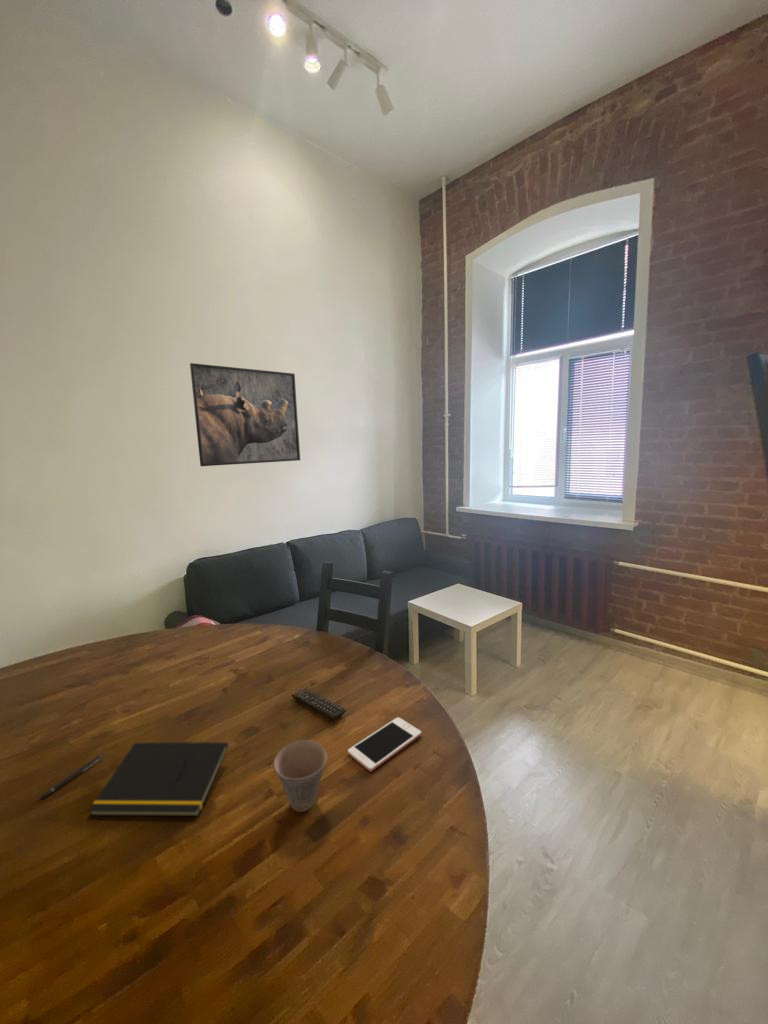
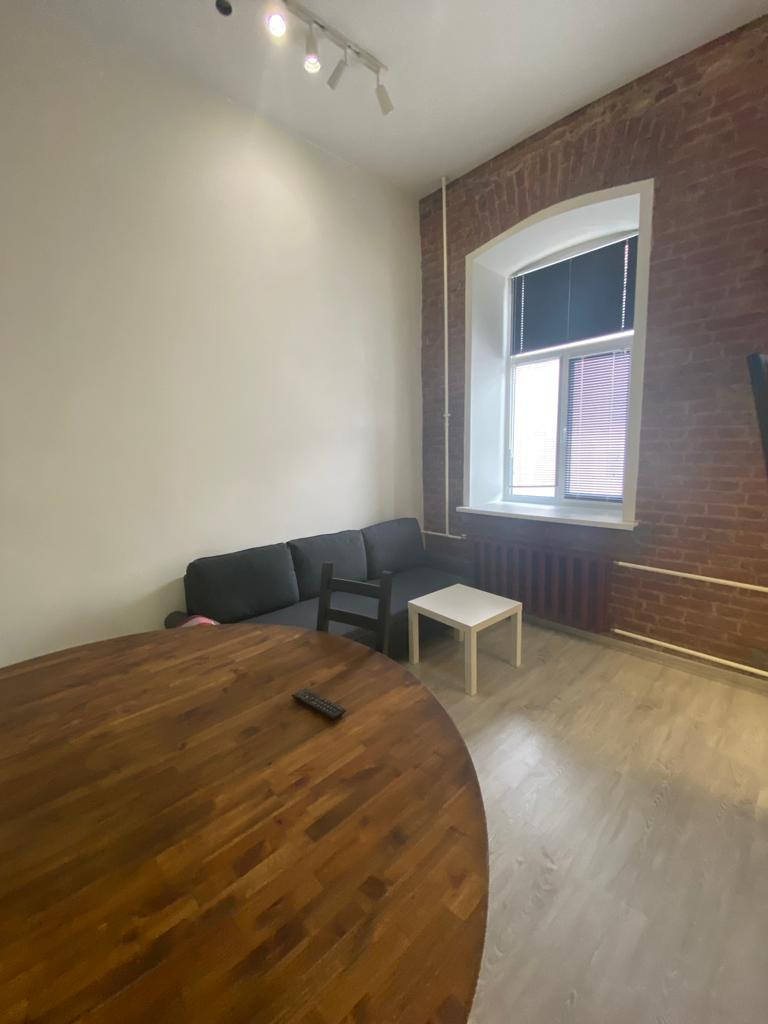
- notepad (163, 776)
- cup (302, 780)
- cell phone (385, 742)
- pen (72, 775)
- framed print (250, 416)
